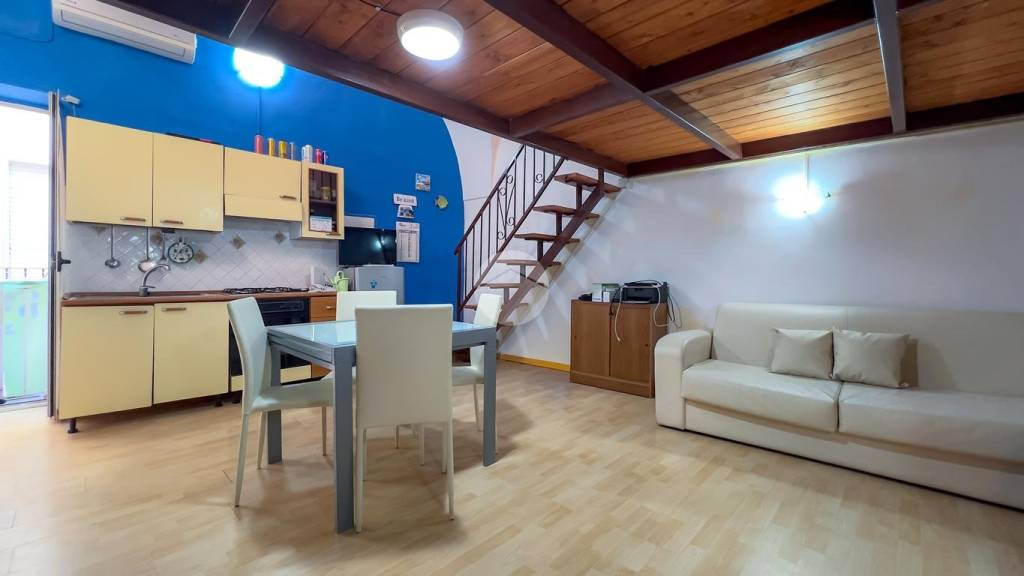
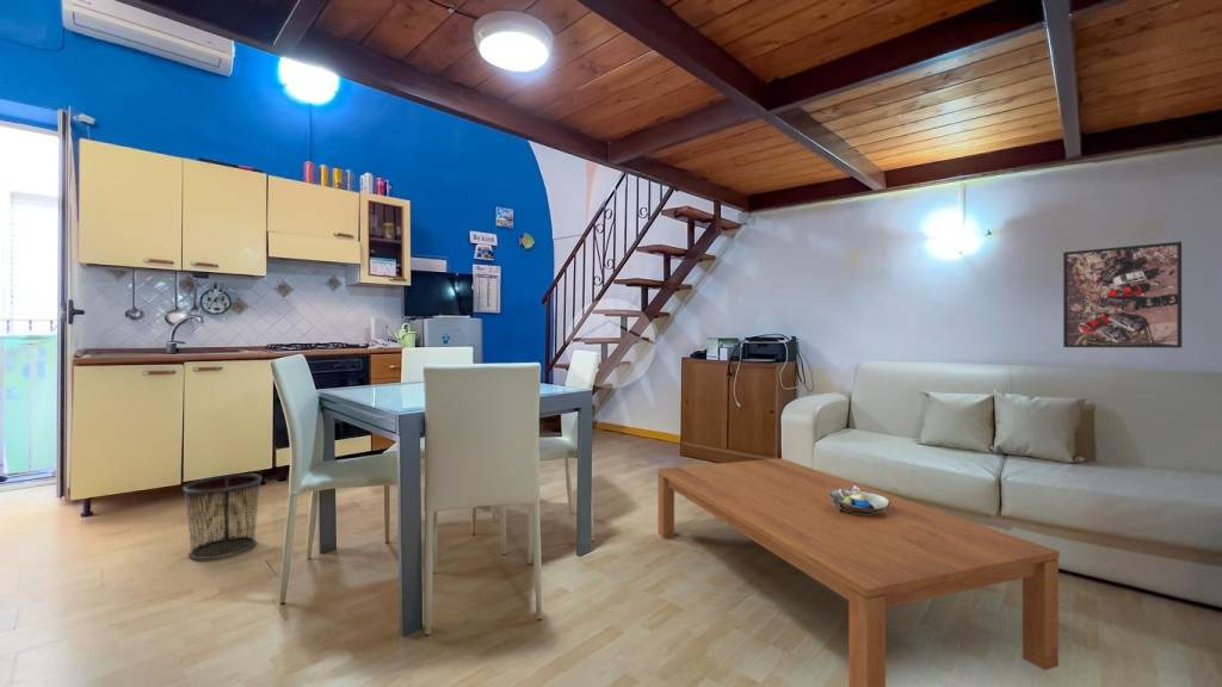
+ coffee table (808, 543)
+ decorative bowl (852, 497)
+ waste bin (223, 514)
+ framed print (1118, 297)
